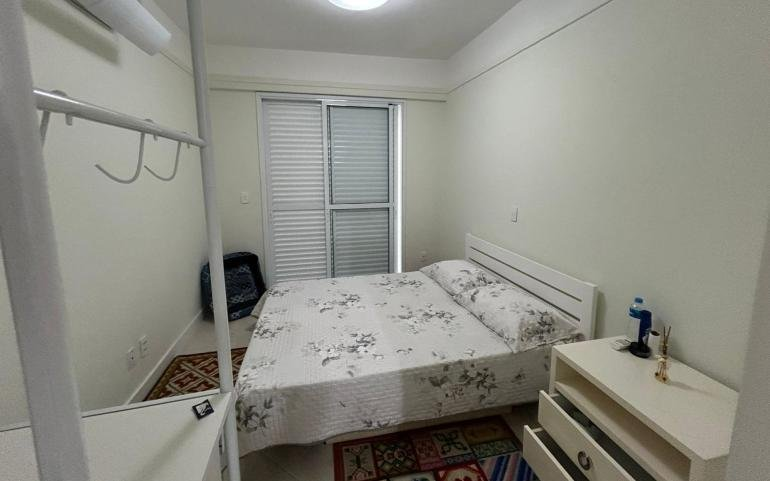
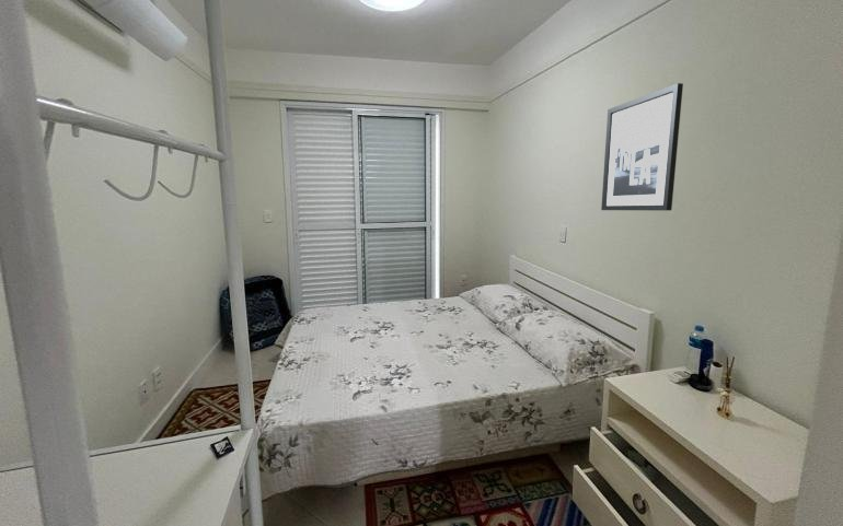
+ wall art (636, 155)
